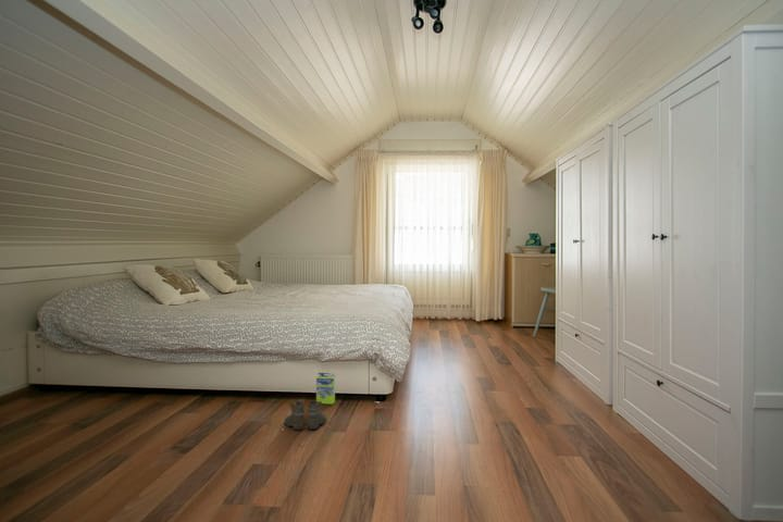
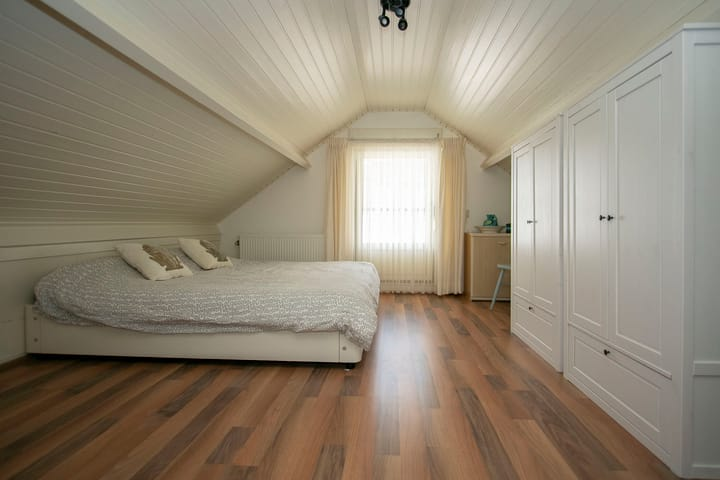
- boots (308, 412)
- box (325, 388)
